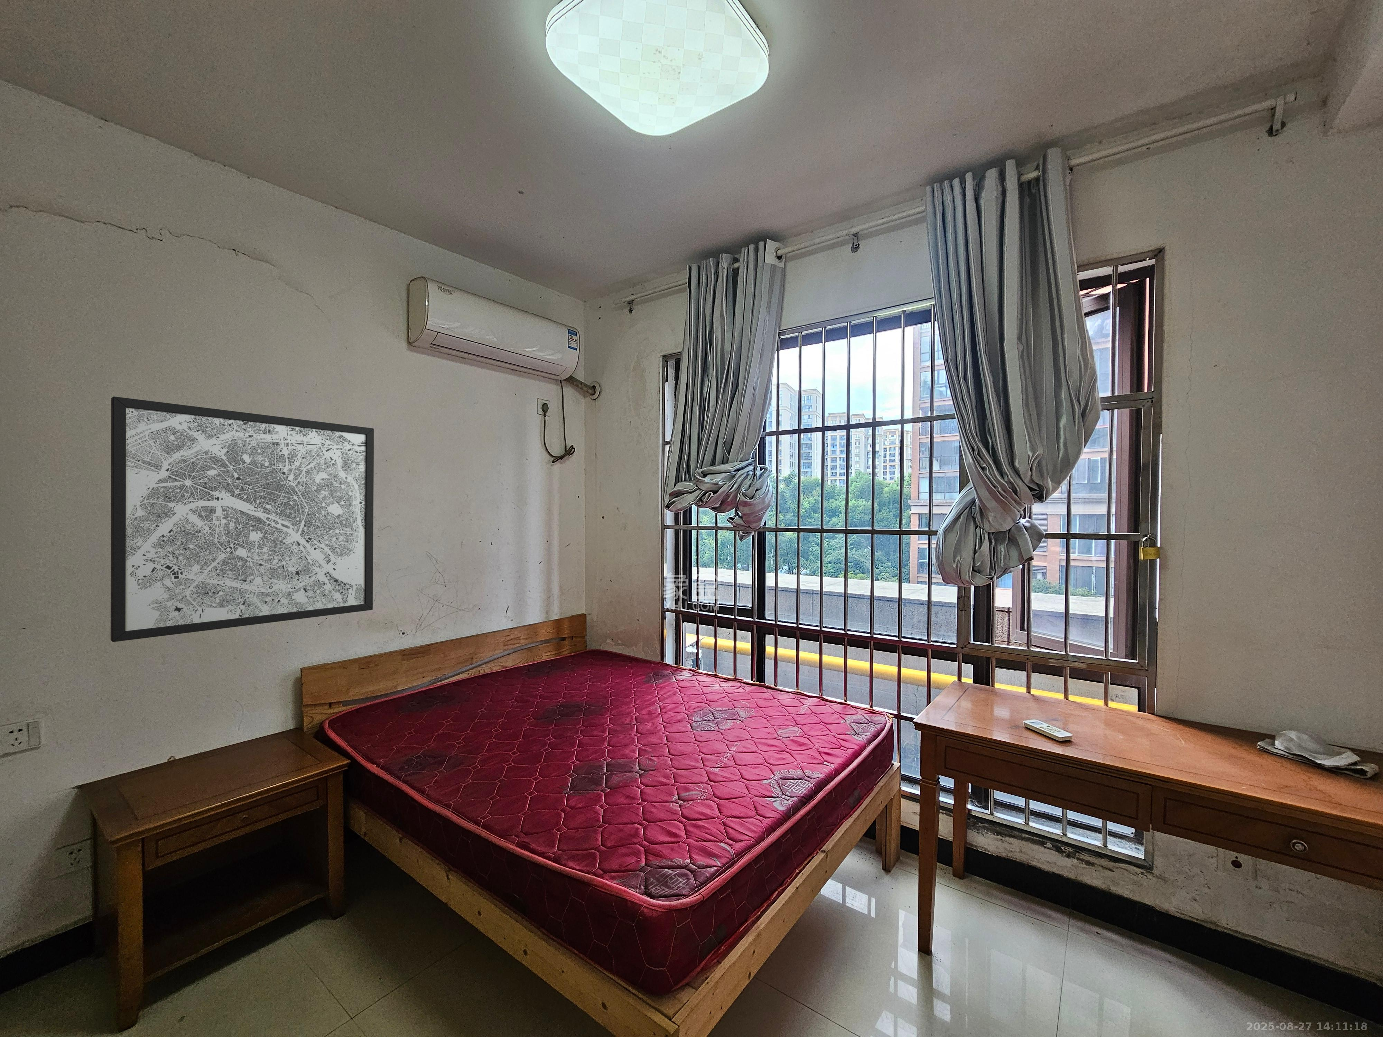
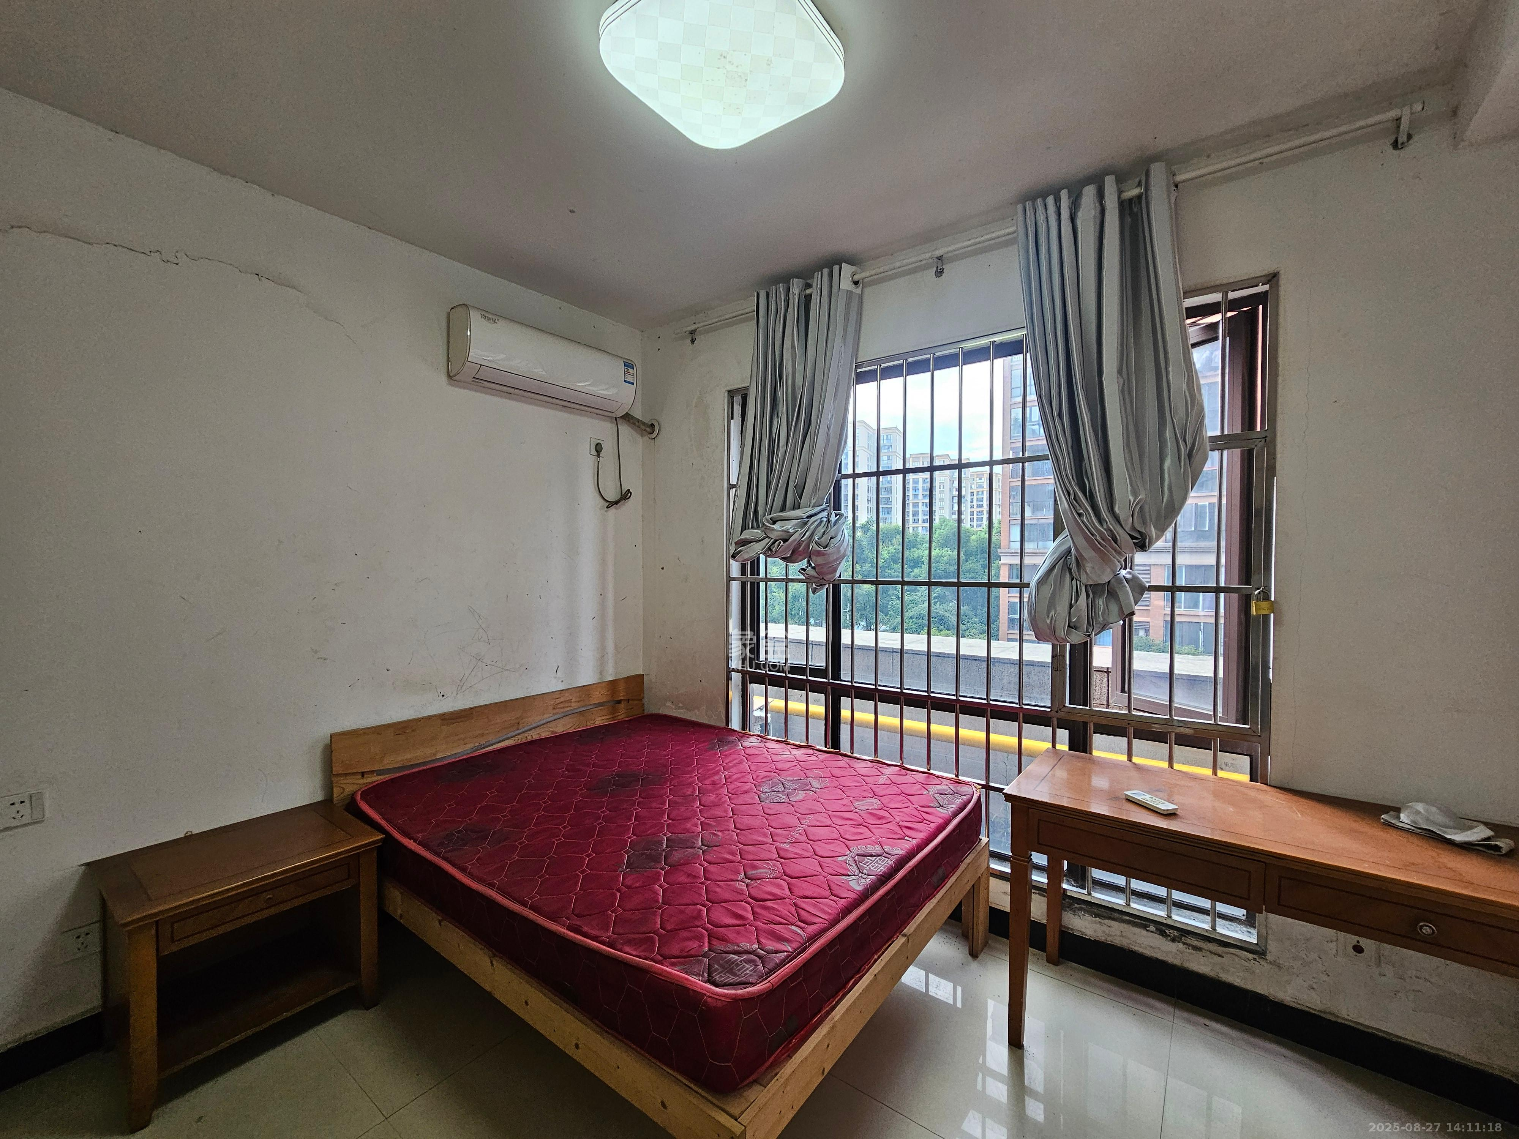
- wall art (261, 520)
